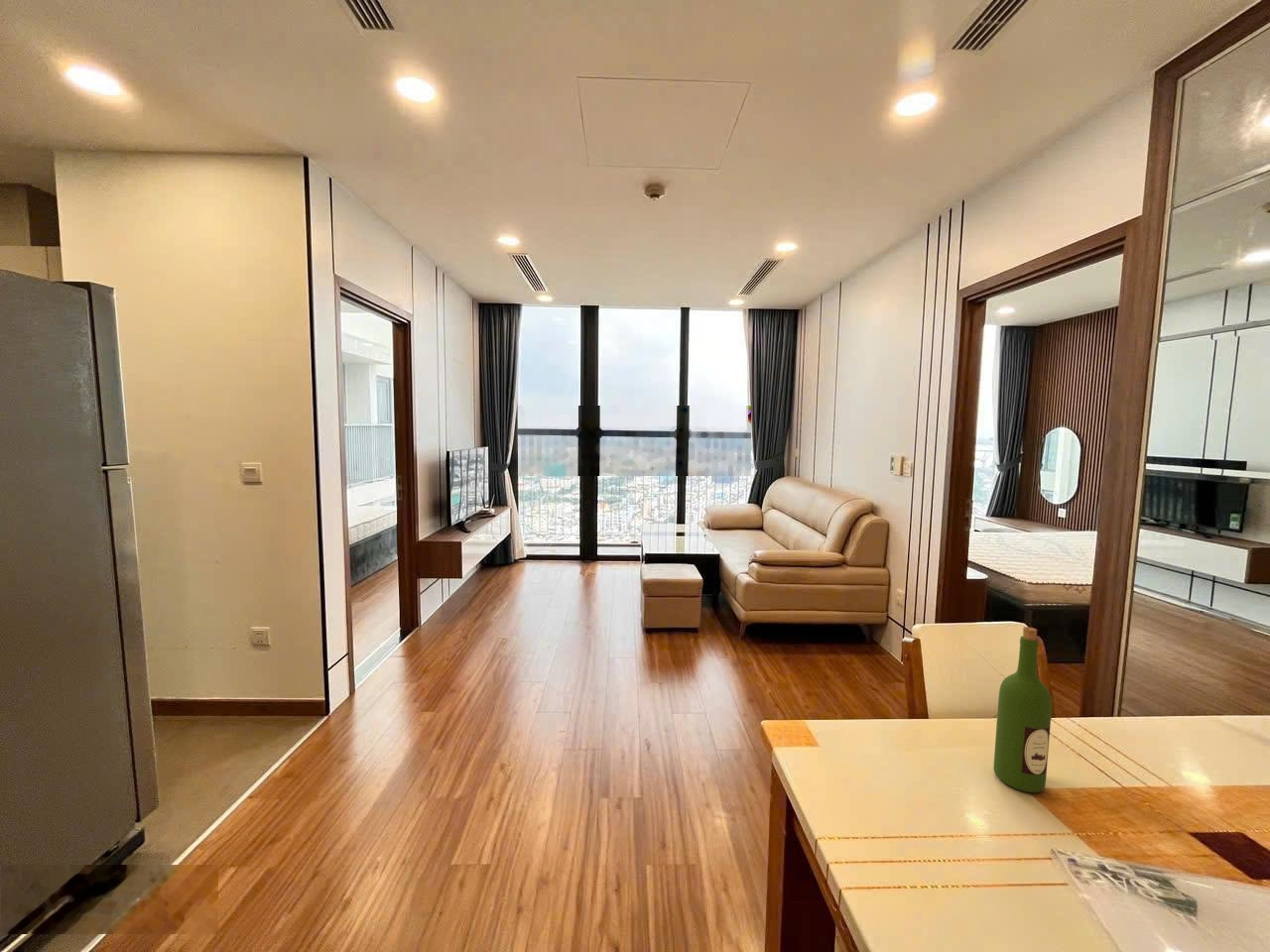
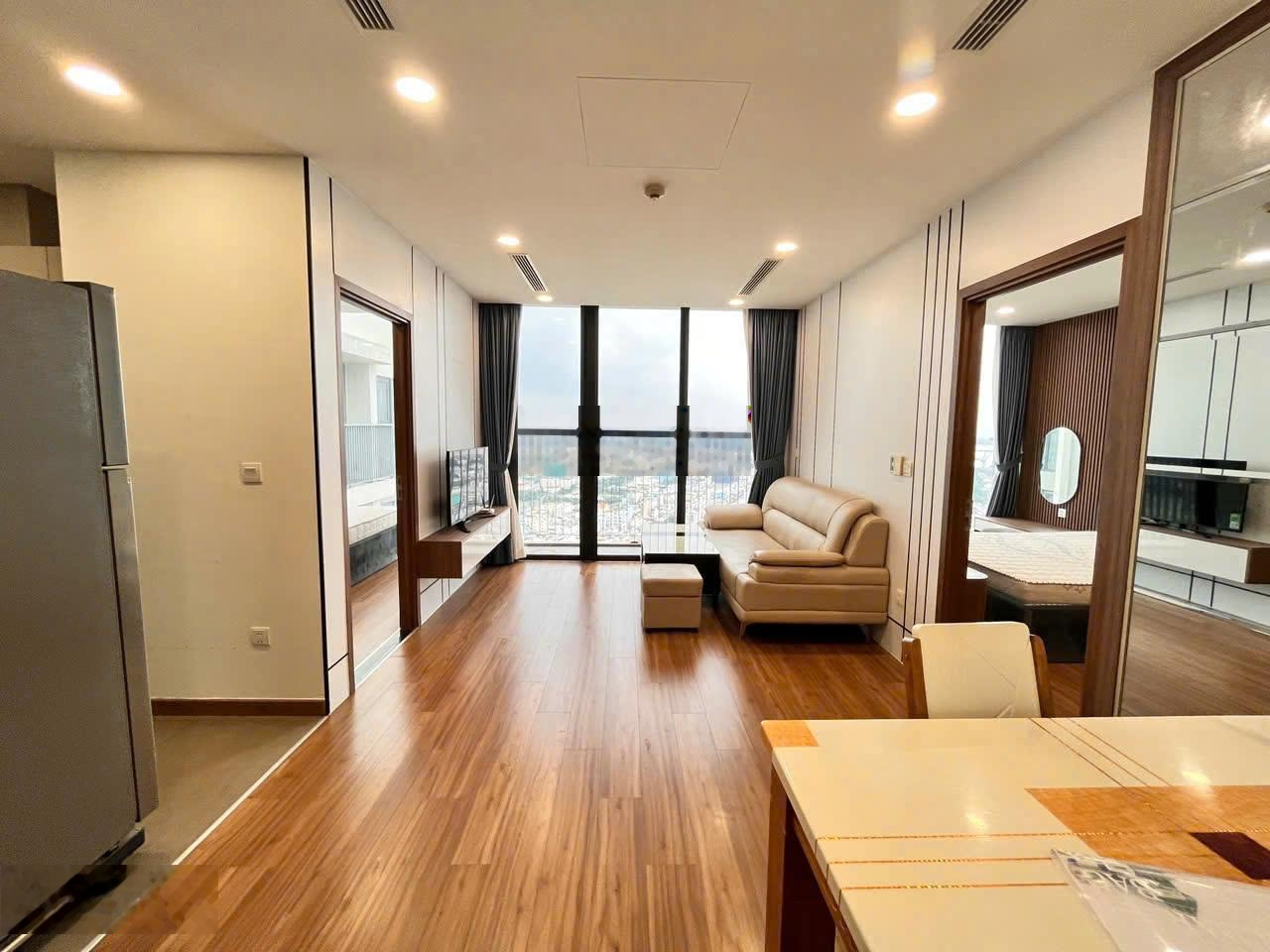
- wine bottle (1024, 705)
